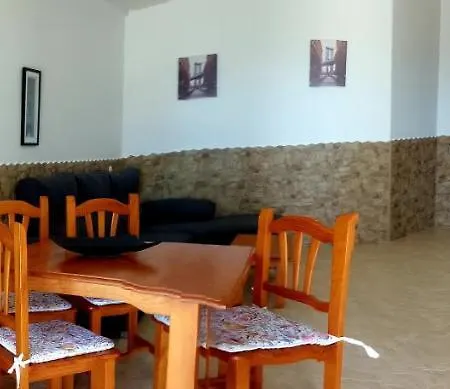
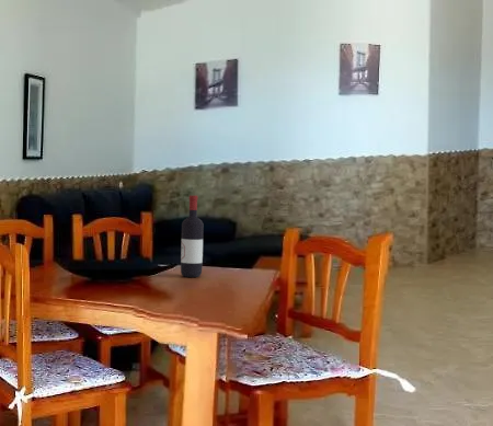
+ wine bottle (192, 235)
